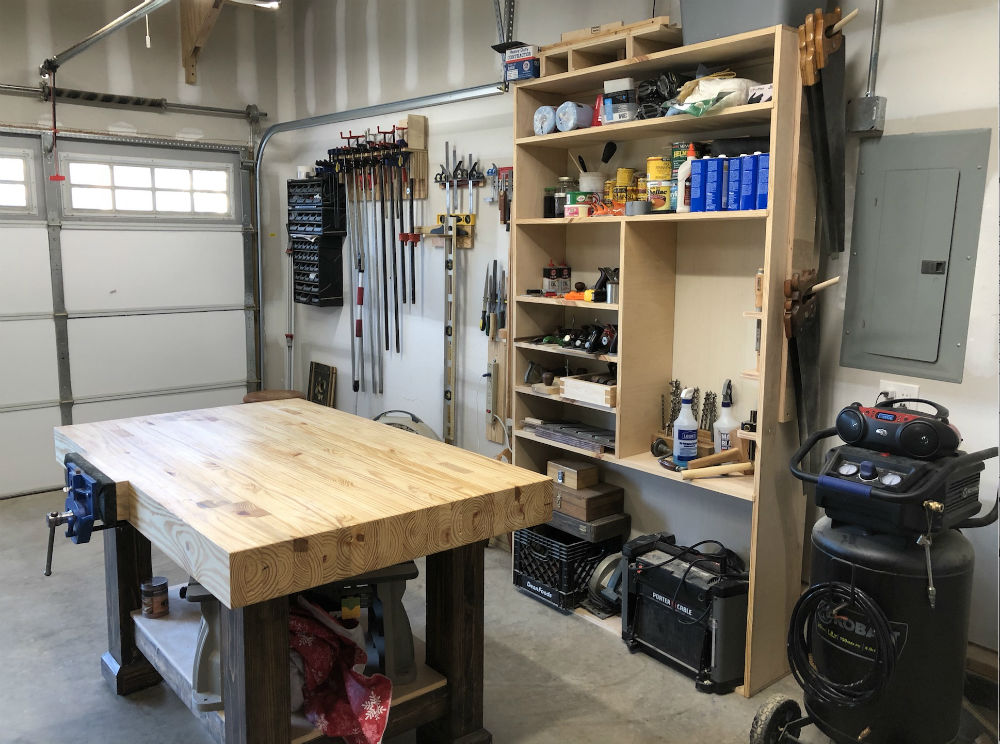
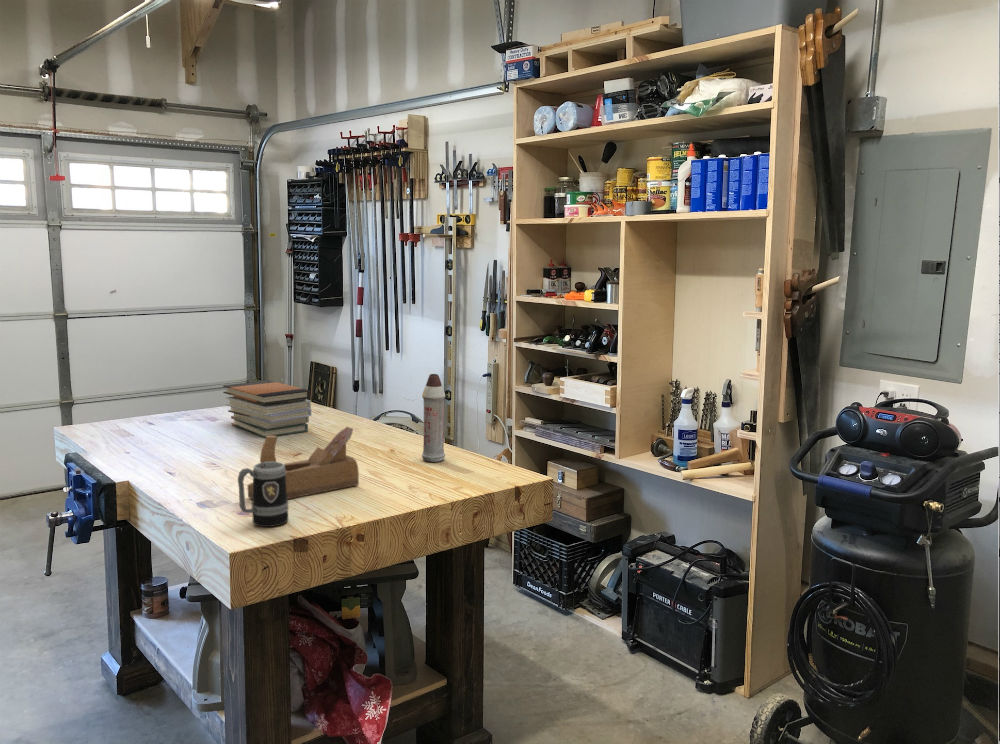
+ spray bottle (433, 417)
+ book stack (267, 407)
+ hand plane (304, 461)
+ mug (262, 494)
